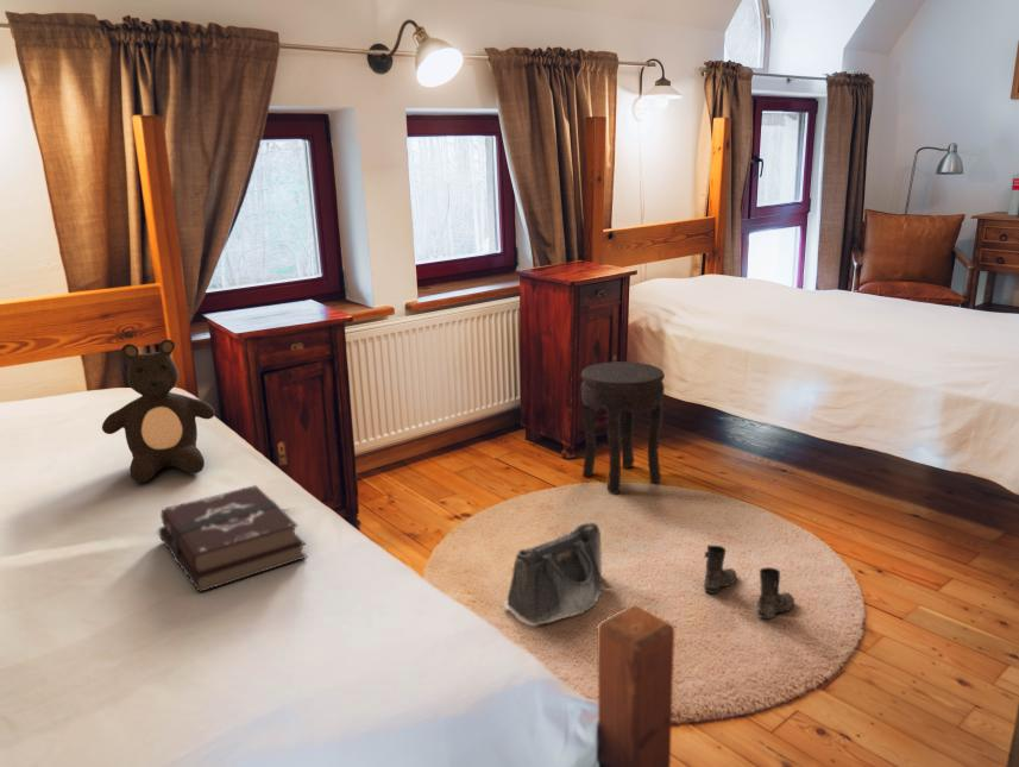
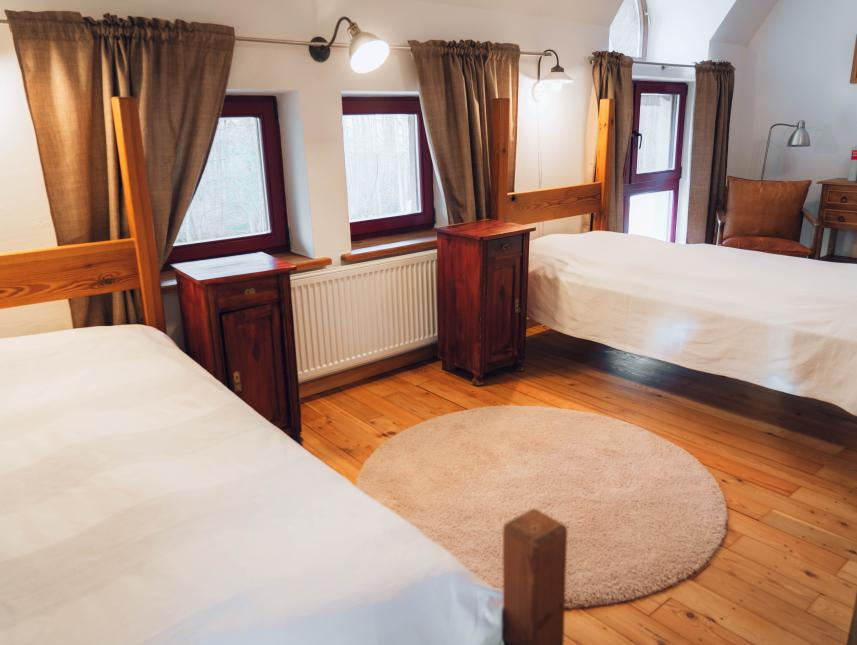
- side table (622, 426)
- boots (760, 576)
- hardback book (228, 533)
- saddlebag (556, 566)
- teddy bear (158, 408)
